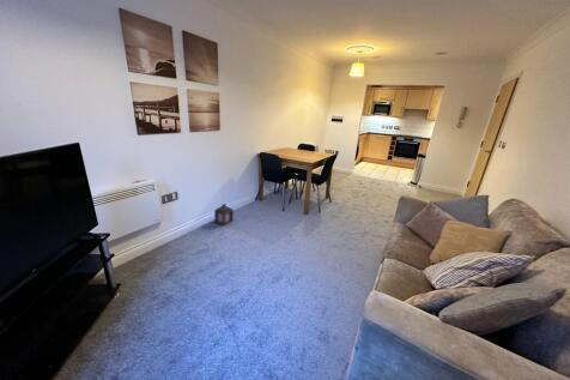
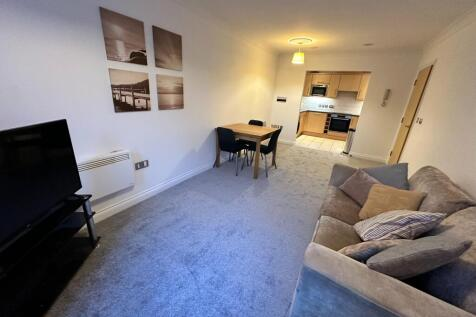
- lantern (223, 212)
